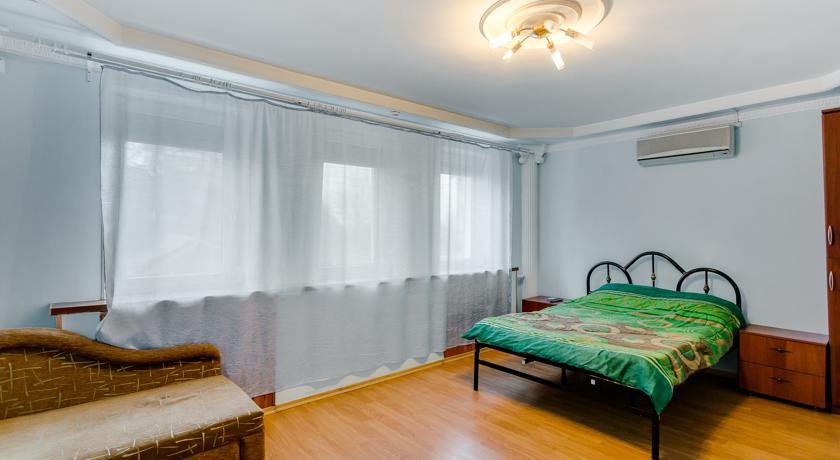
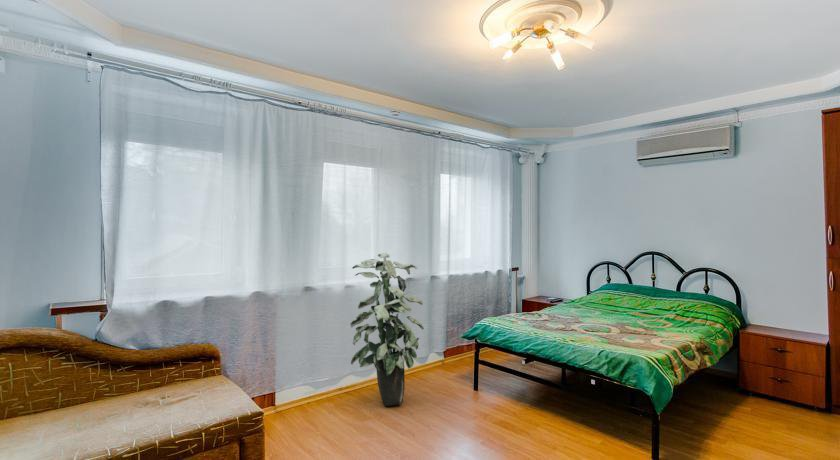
+ indoor plant (385, 326)
